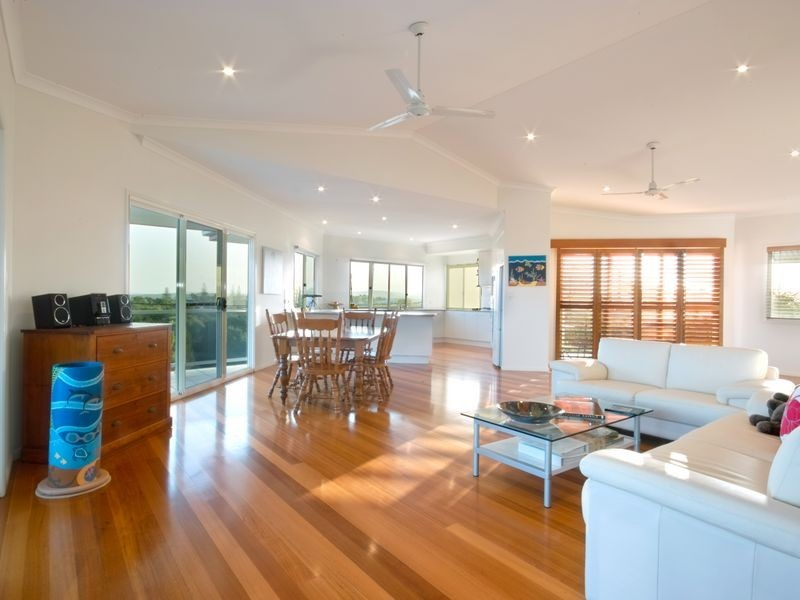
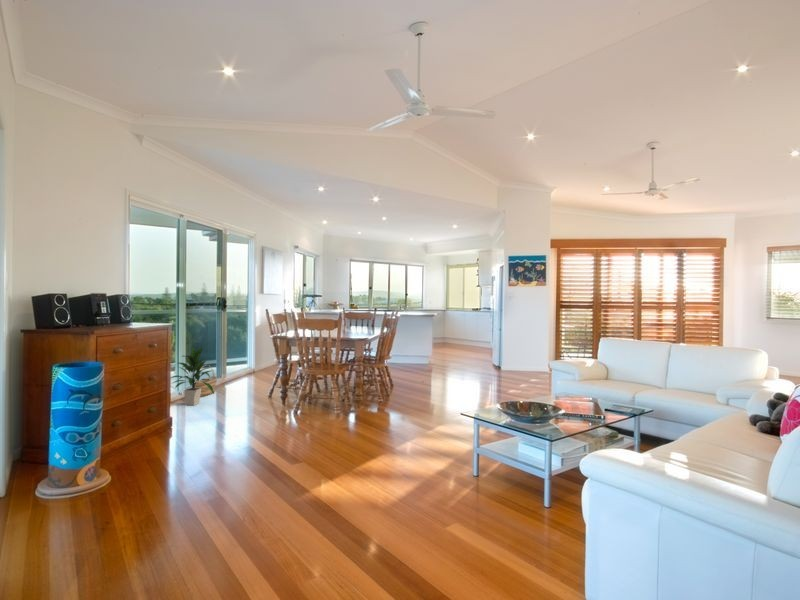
+ indoor plant (193, 376)
+ basket (205, 378)
